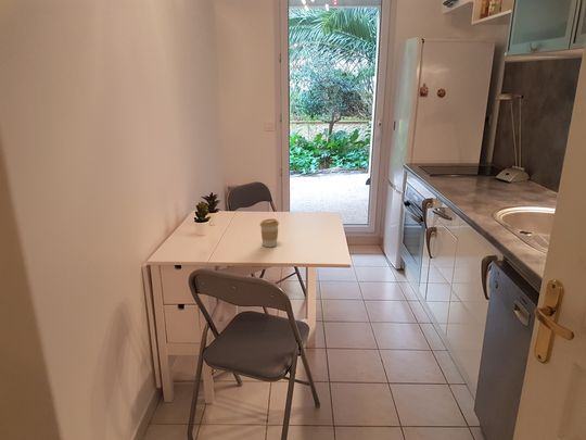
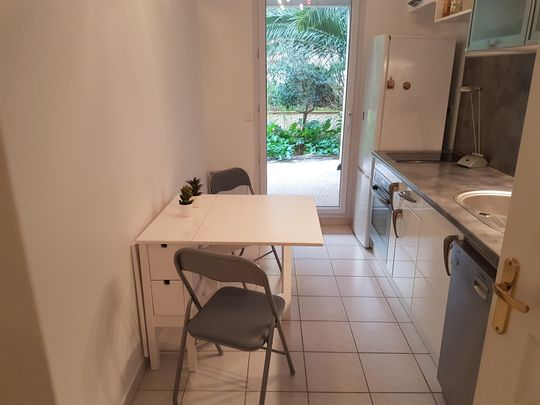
- coffee cup (269, 231)
